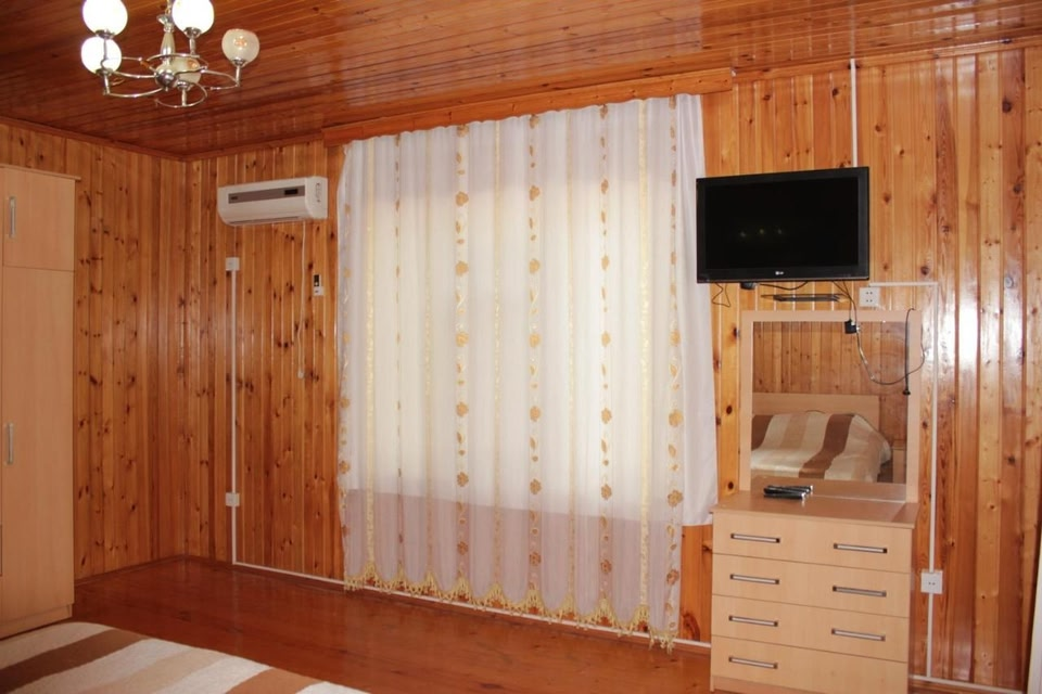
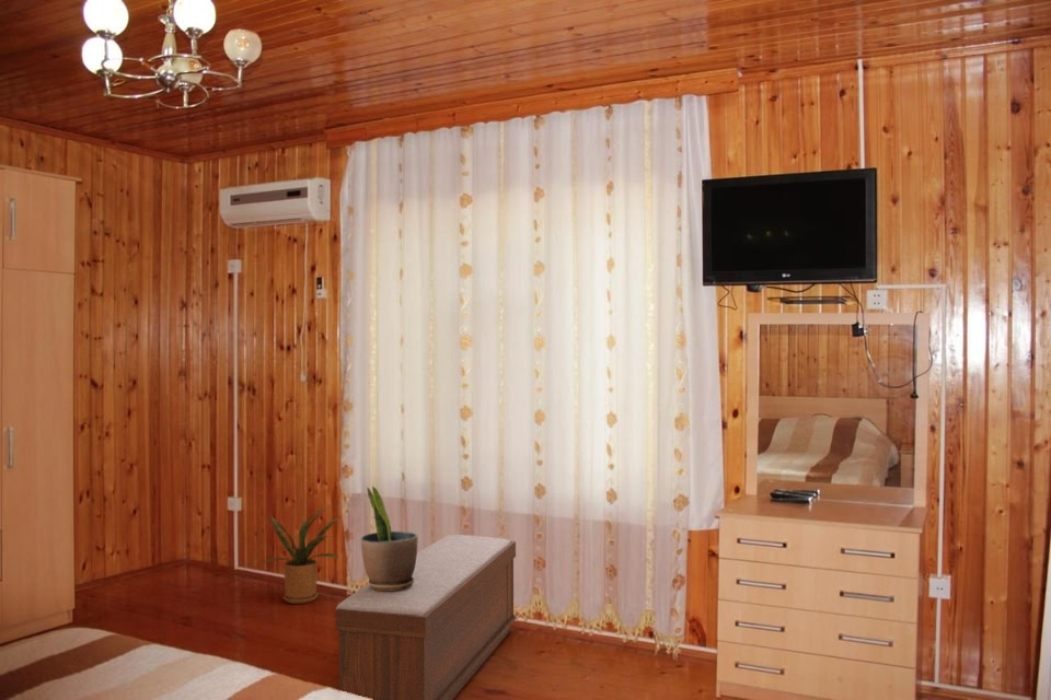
+ house plant (302, 550)
+ bench (437, 616)
+ potted plant (389, 534)
